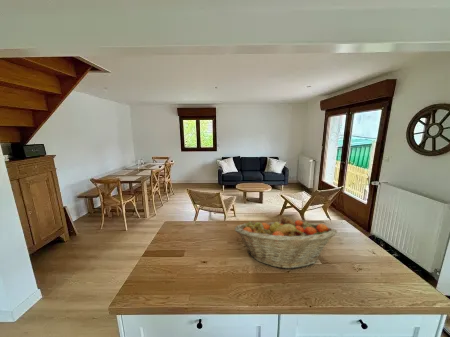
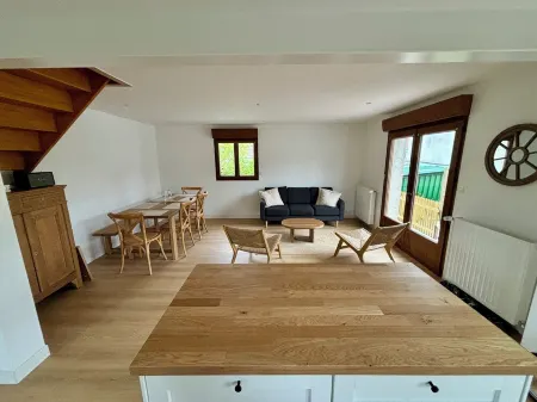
- fruit basket (282, 235)
